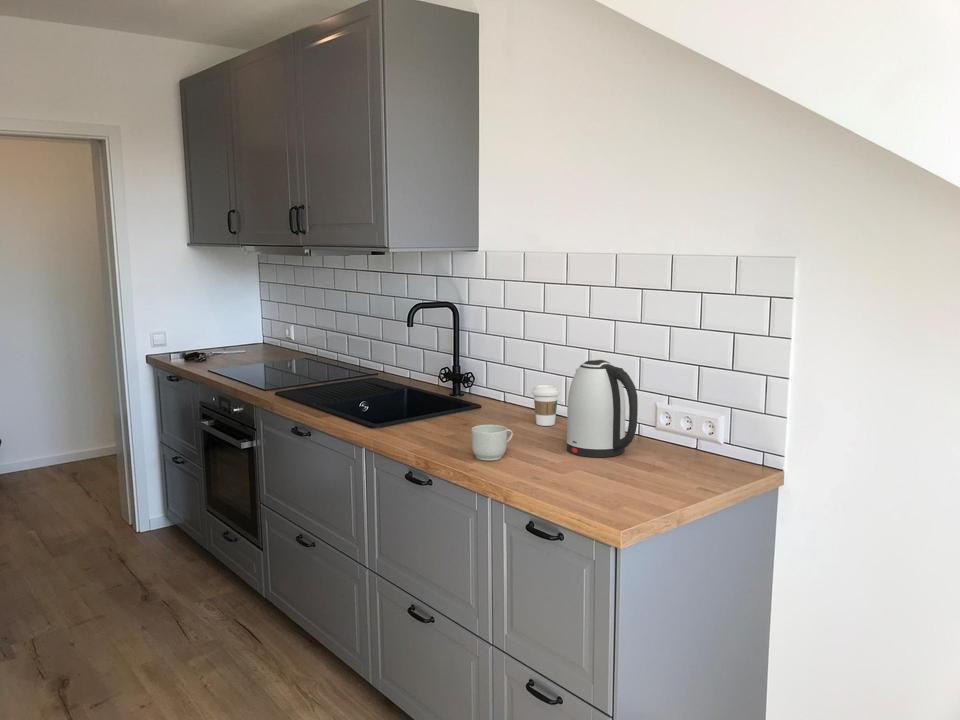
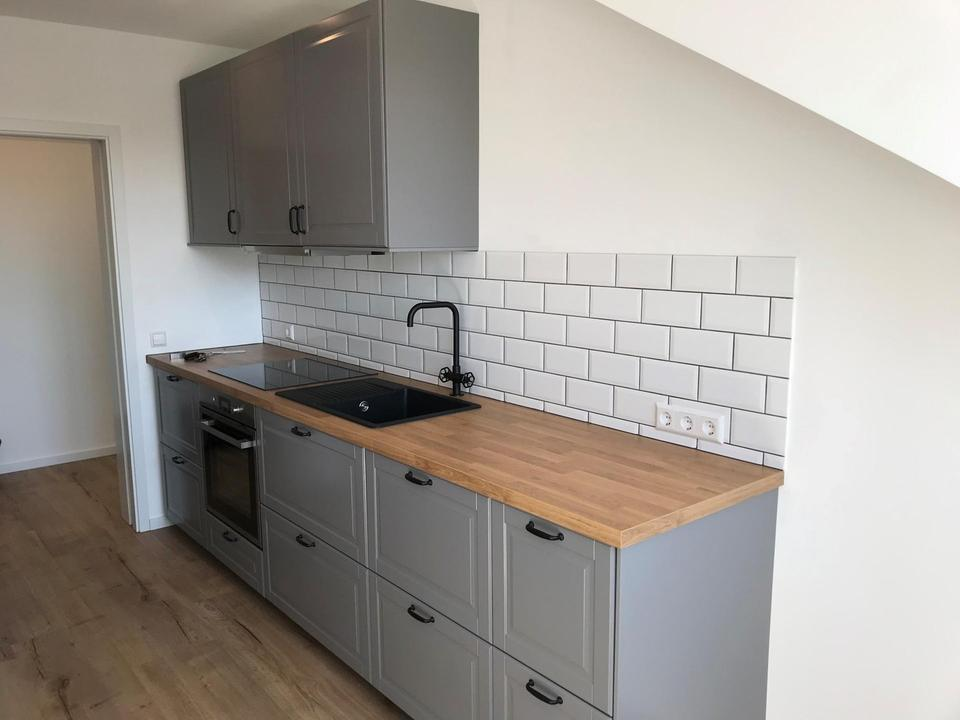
- mug (493, 442)
- coffee cup (545, 405)
- kettle (604, 407)
